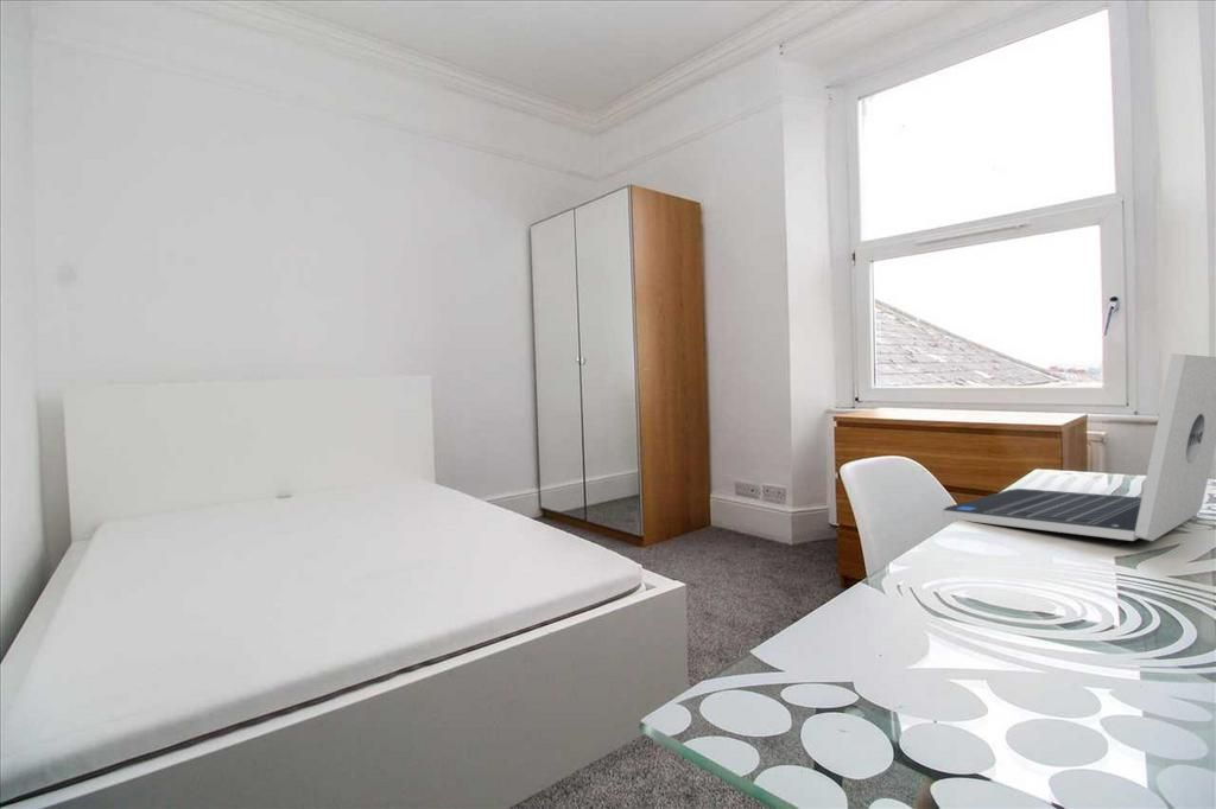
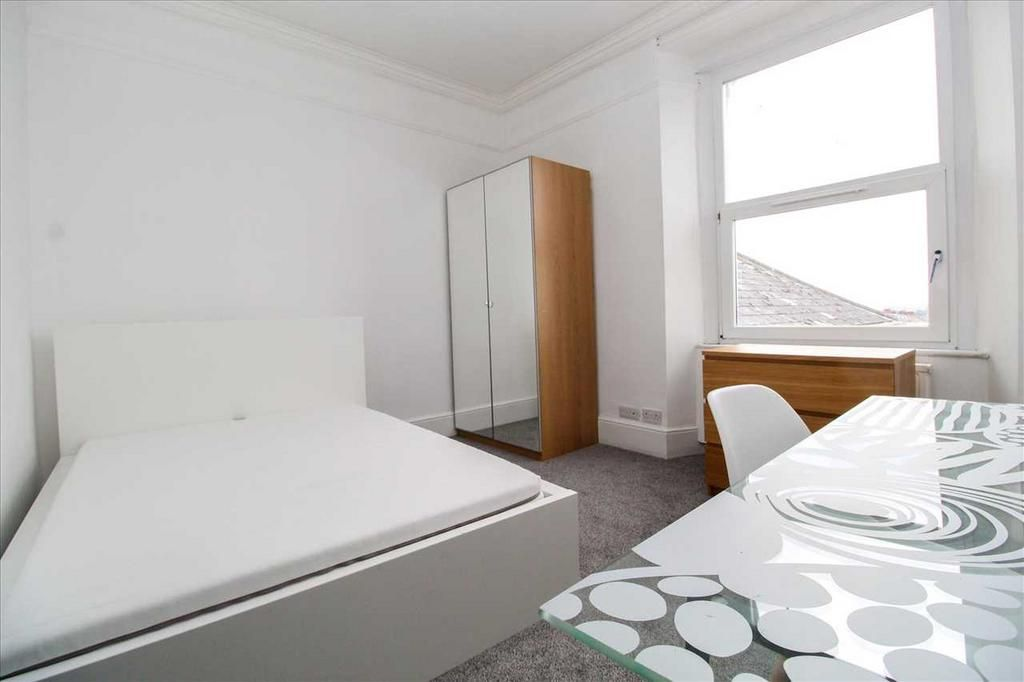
- laptop (1076, 492)
